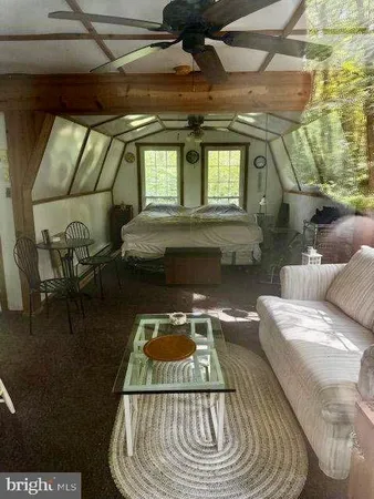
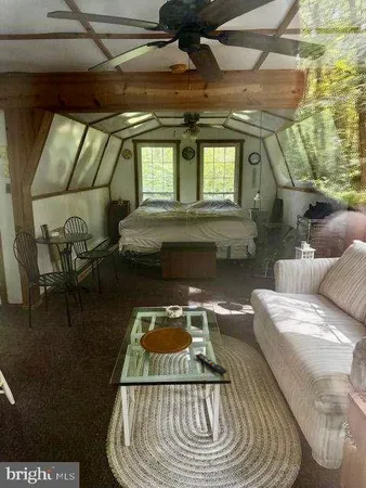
+ remote control (210, 363)
